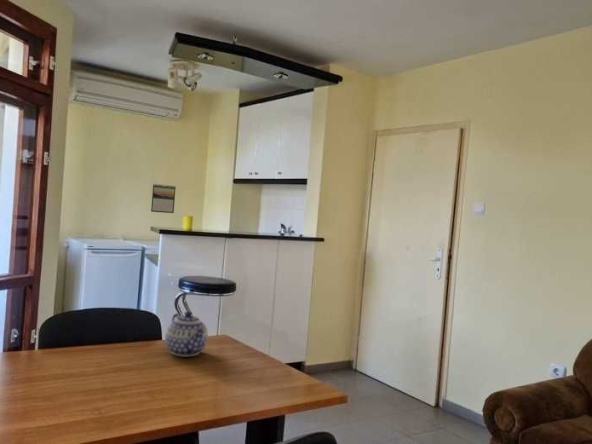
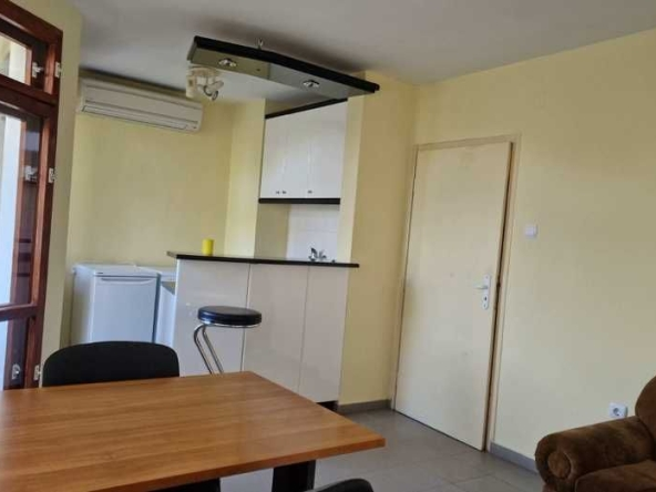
- calendar (163, 198)
- teapot (187, 332)
